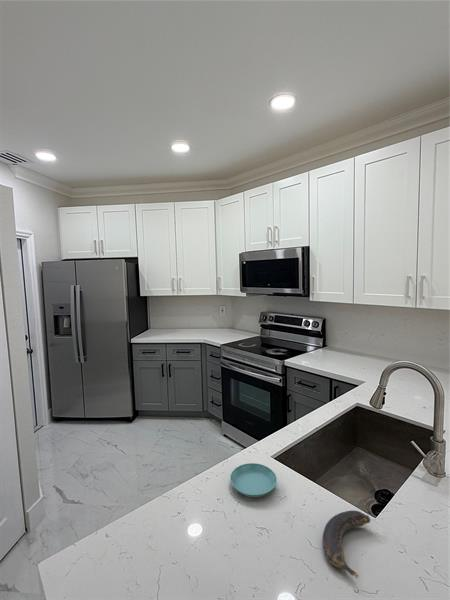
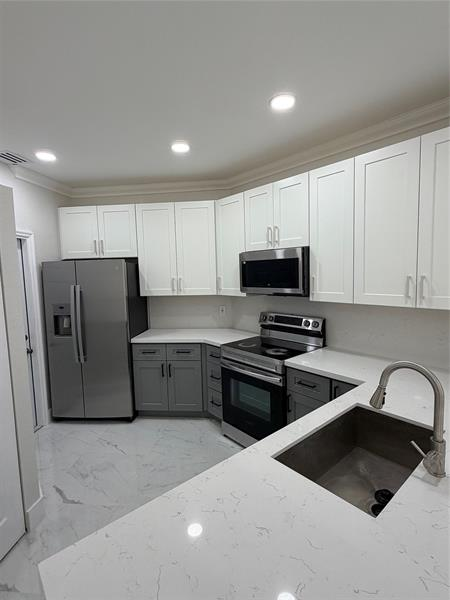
- saucer (253, 481)
- banana (341, 537)
